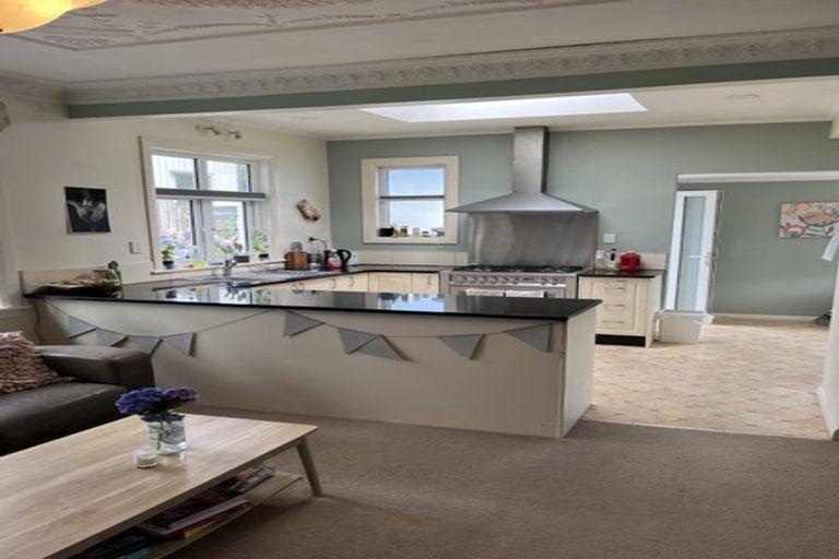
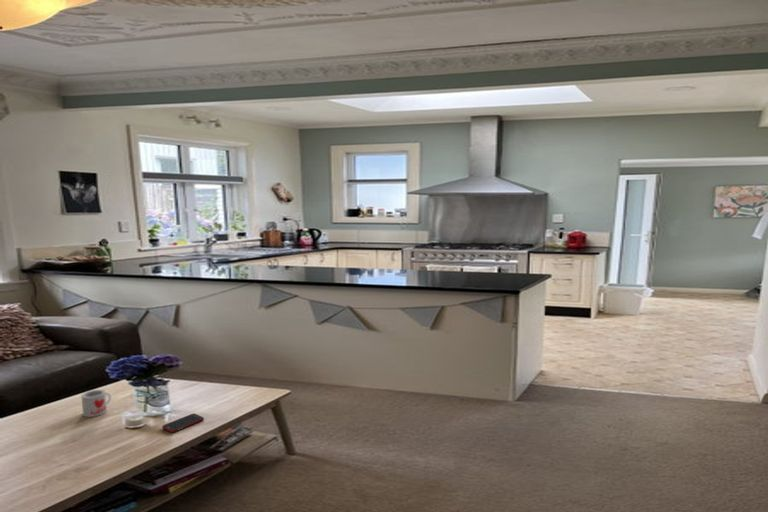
+ cell phone (183, 422)
+ mug (97, 401)
